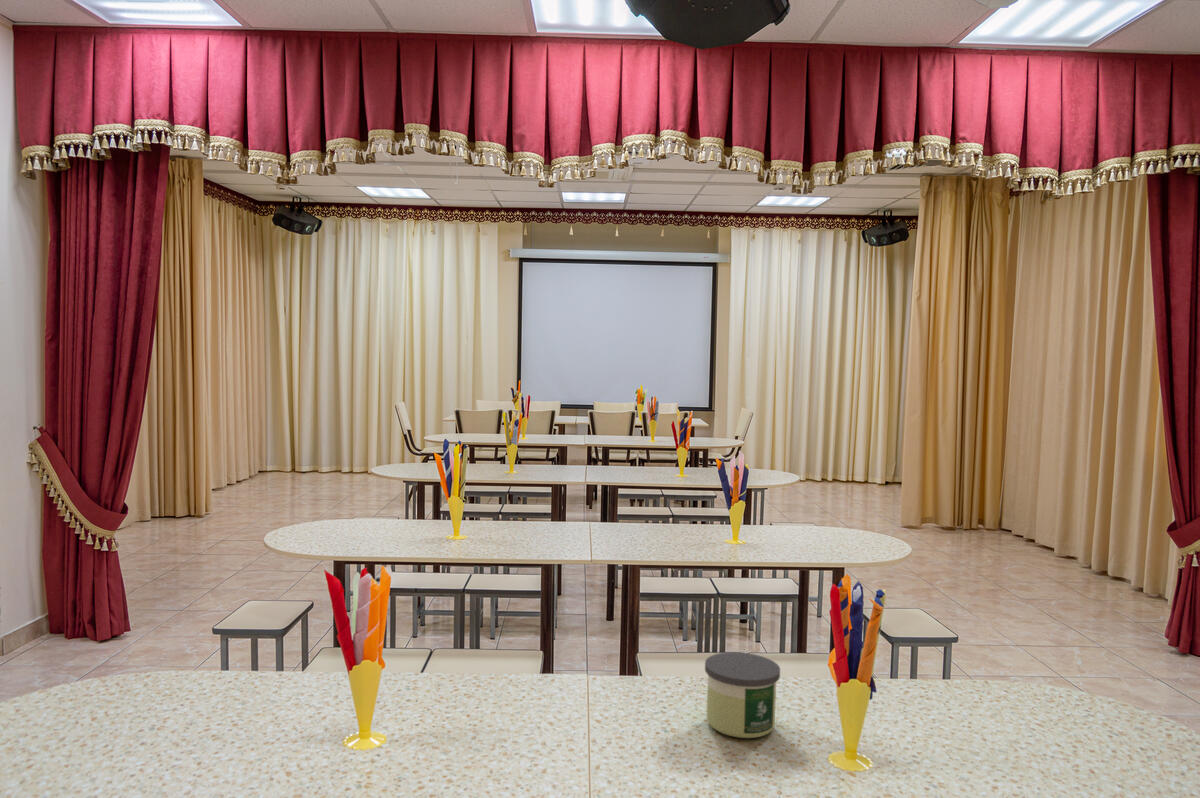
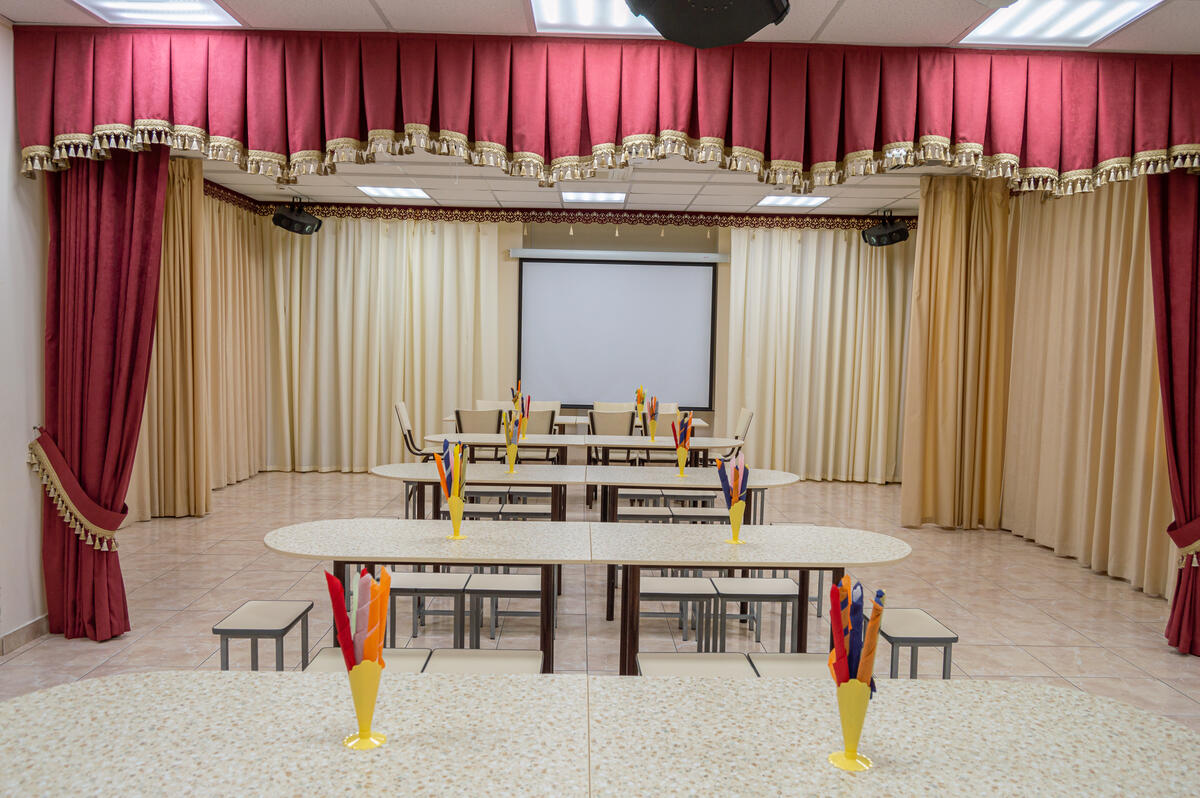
- candle (741, 695)
